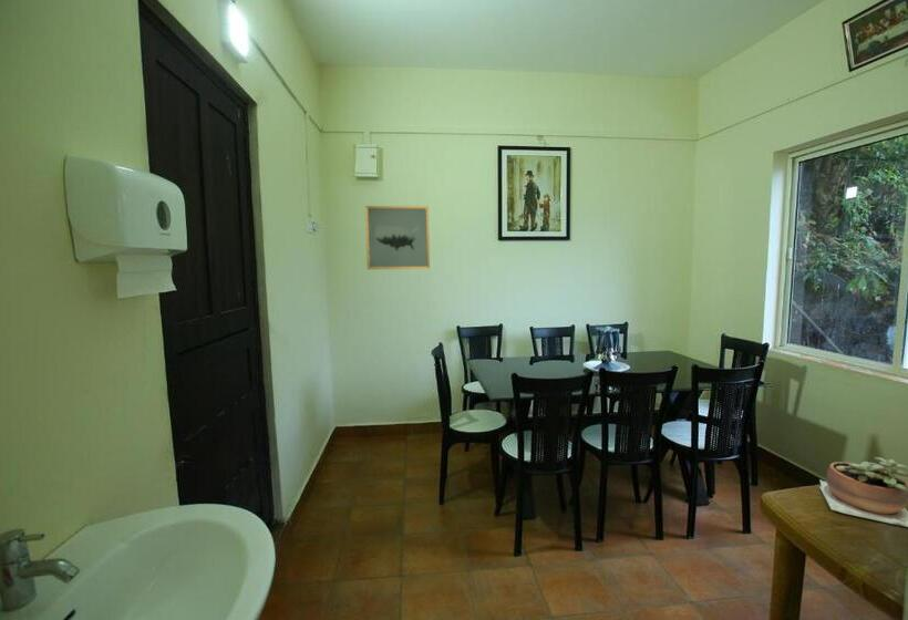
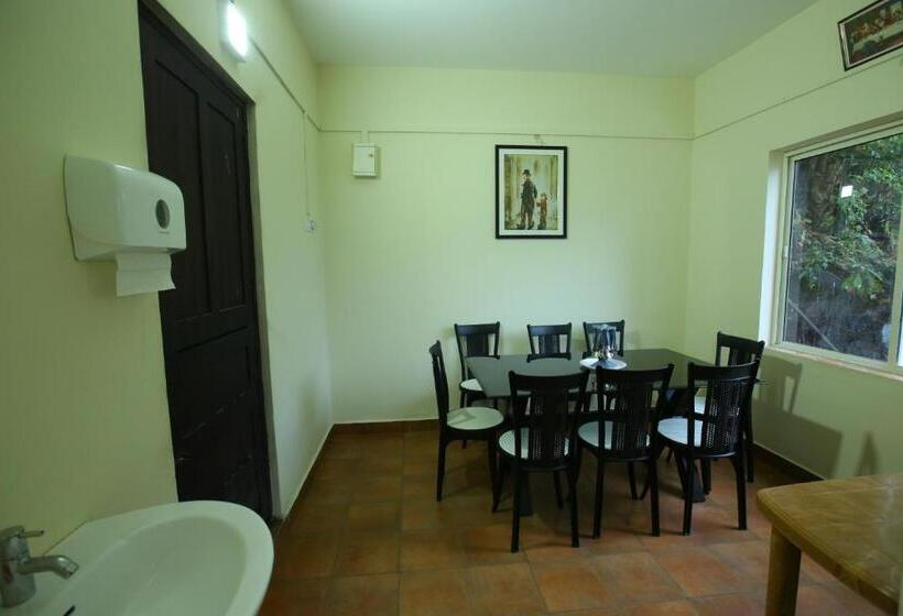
- succulent plant (866, 479)
- wall art (398, 237)
